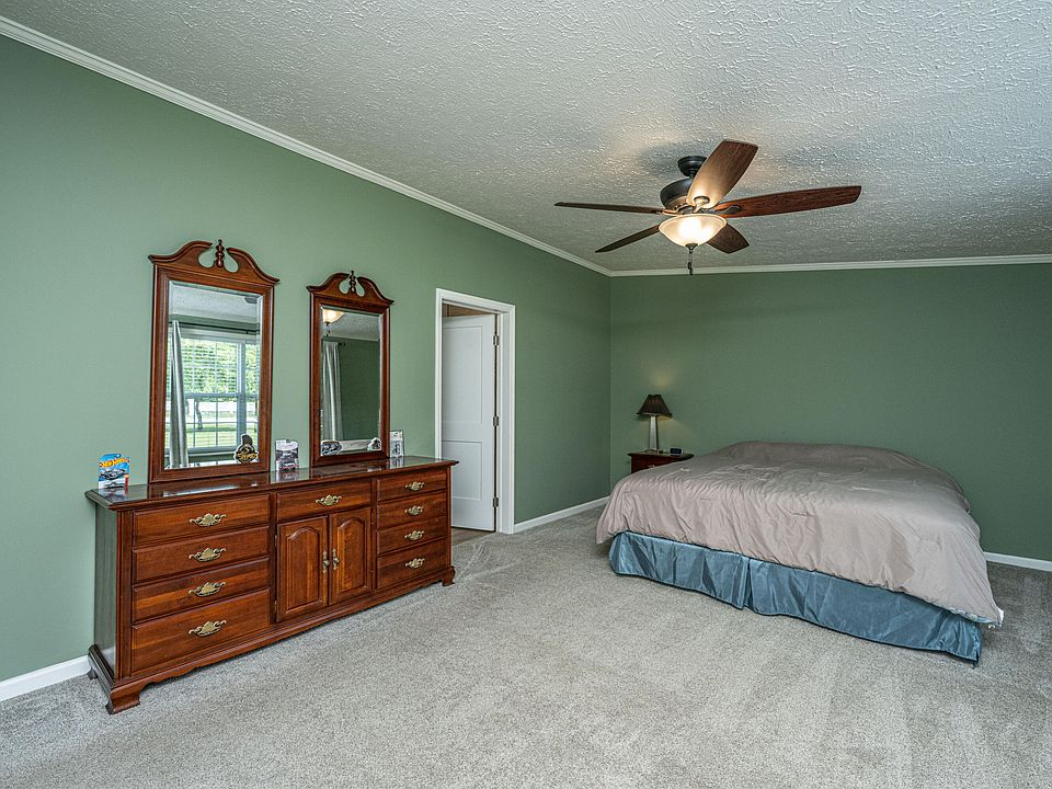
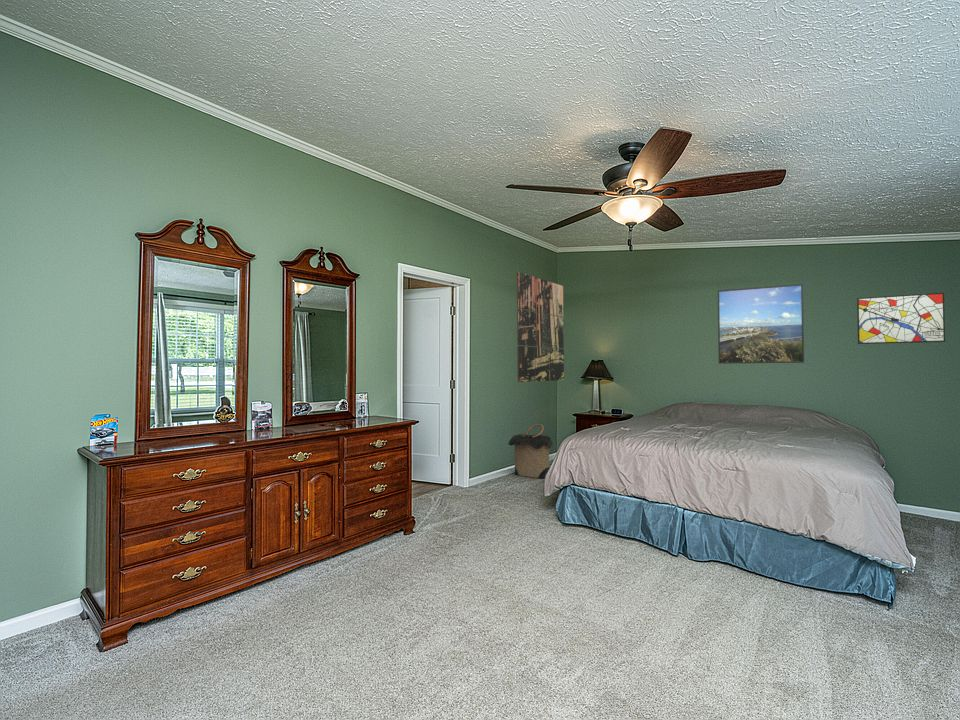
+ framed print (759, 325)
+ wall art (542, 330)
+ wall art (899, 319)
+ laundry hamper (530, 449)
